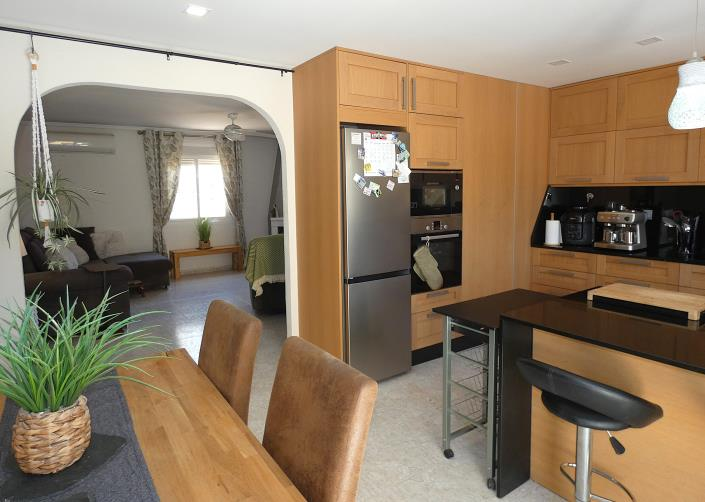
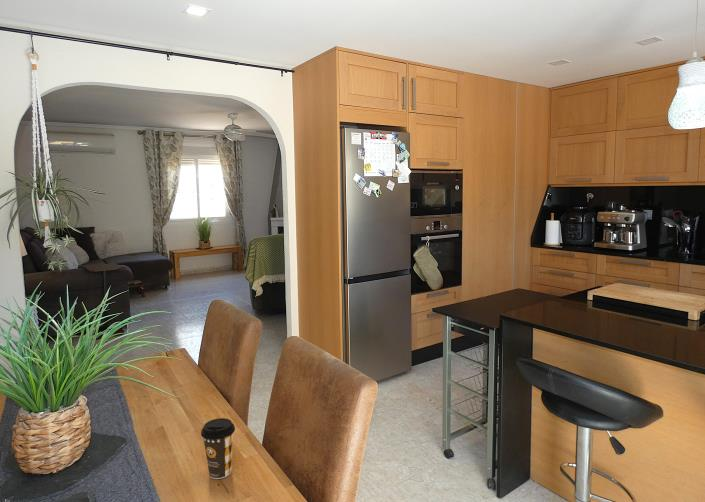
+ coffee cup (219, 448)
